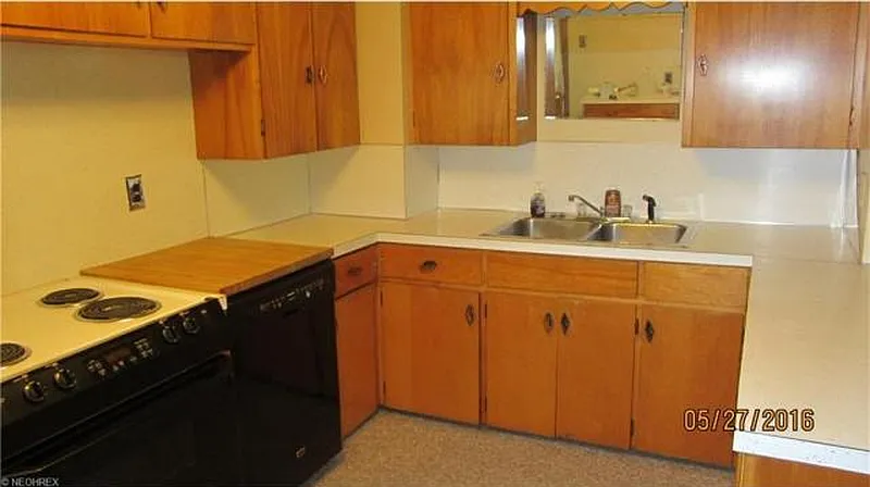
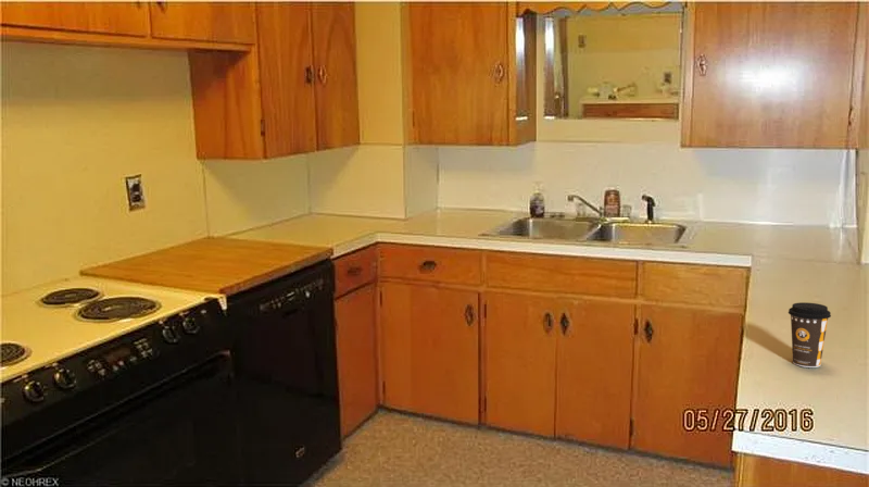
+ coffee cup (807, 335)
